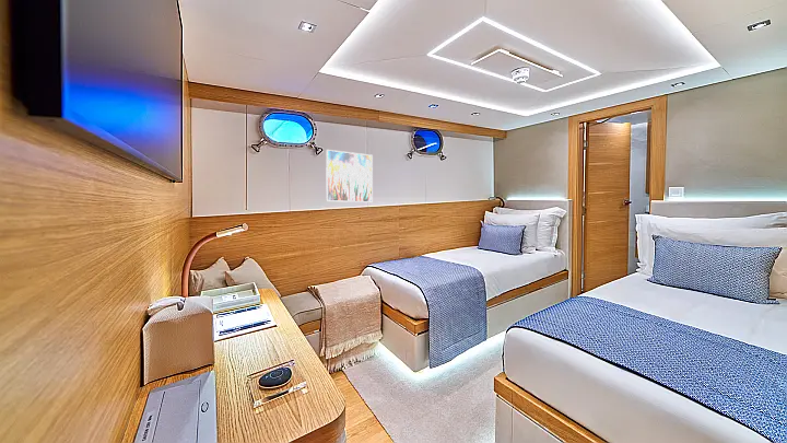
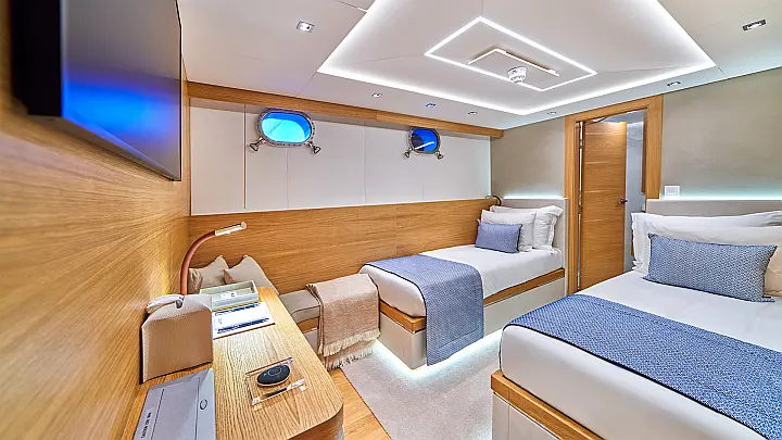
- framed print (350, 177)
